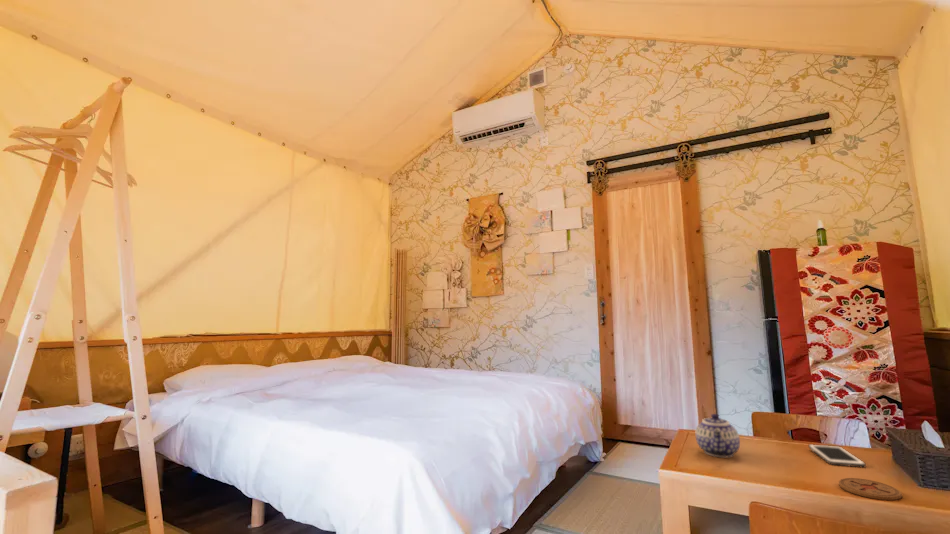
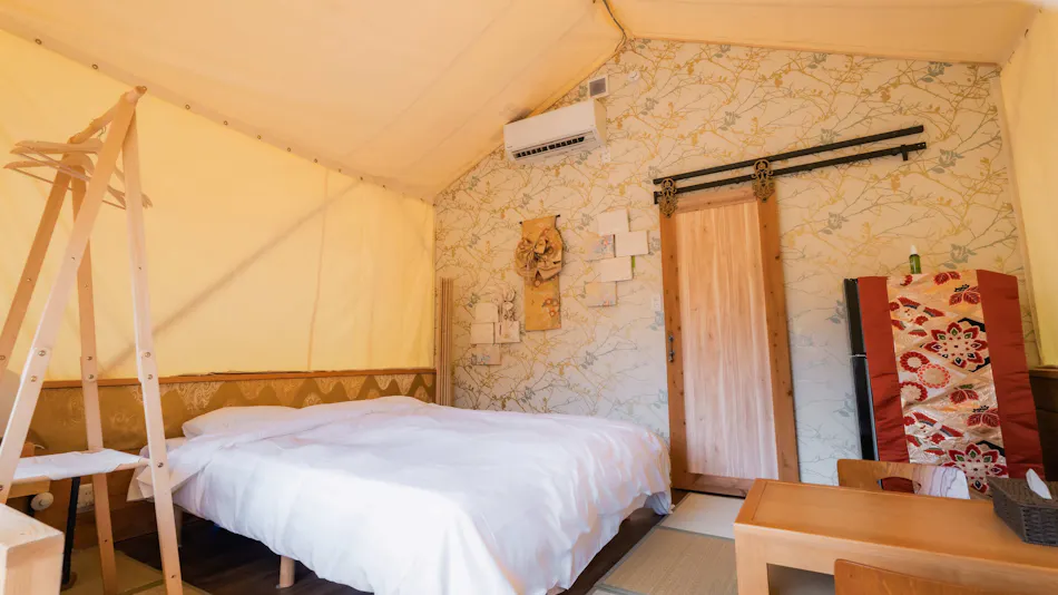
- teapot (716, 433)
- cell phone (835, 455)
- coaster (869, 488)
